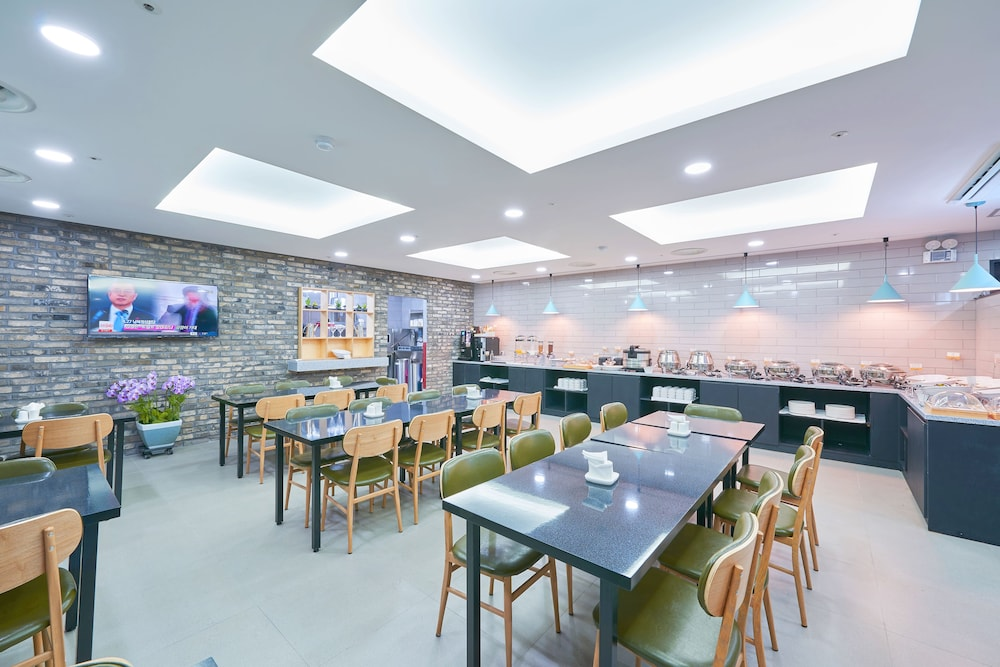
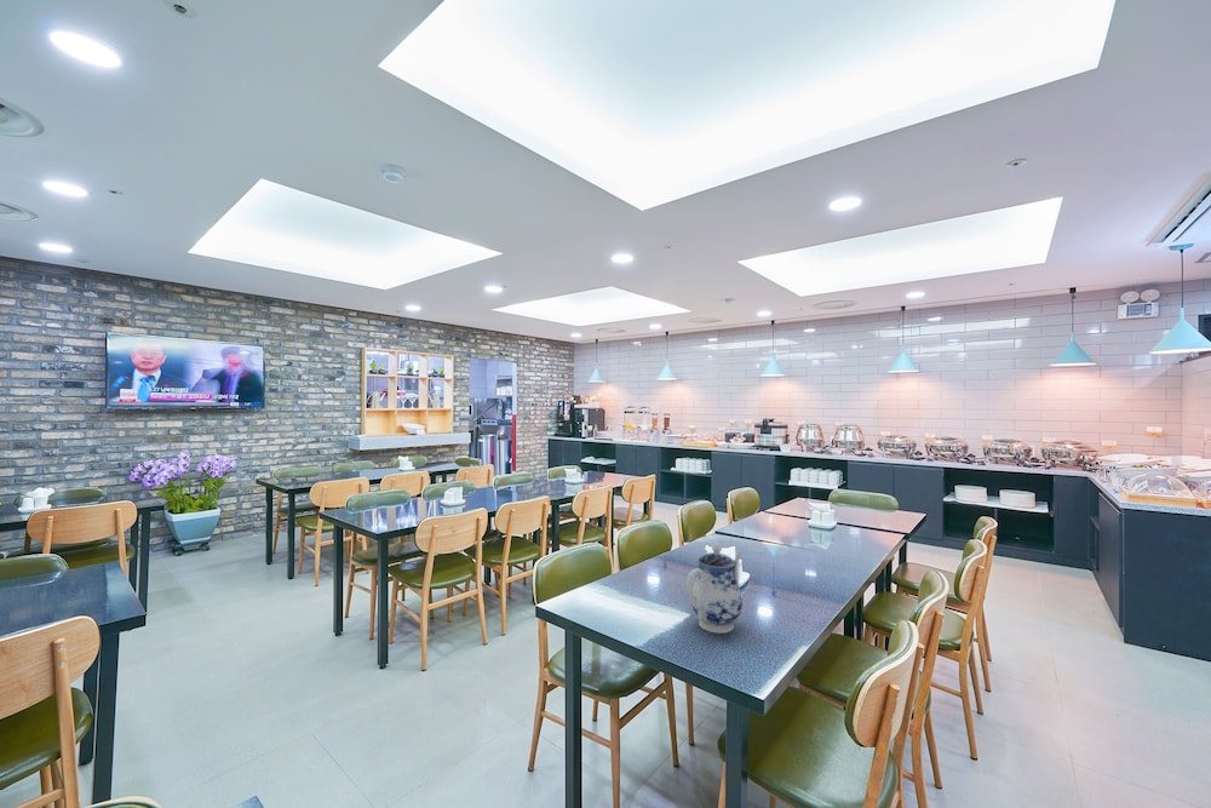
+ teapot (716, 584)
